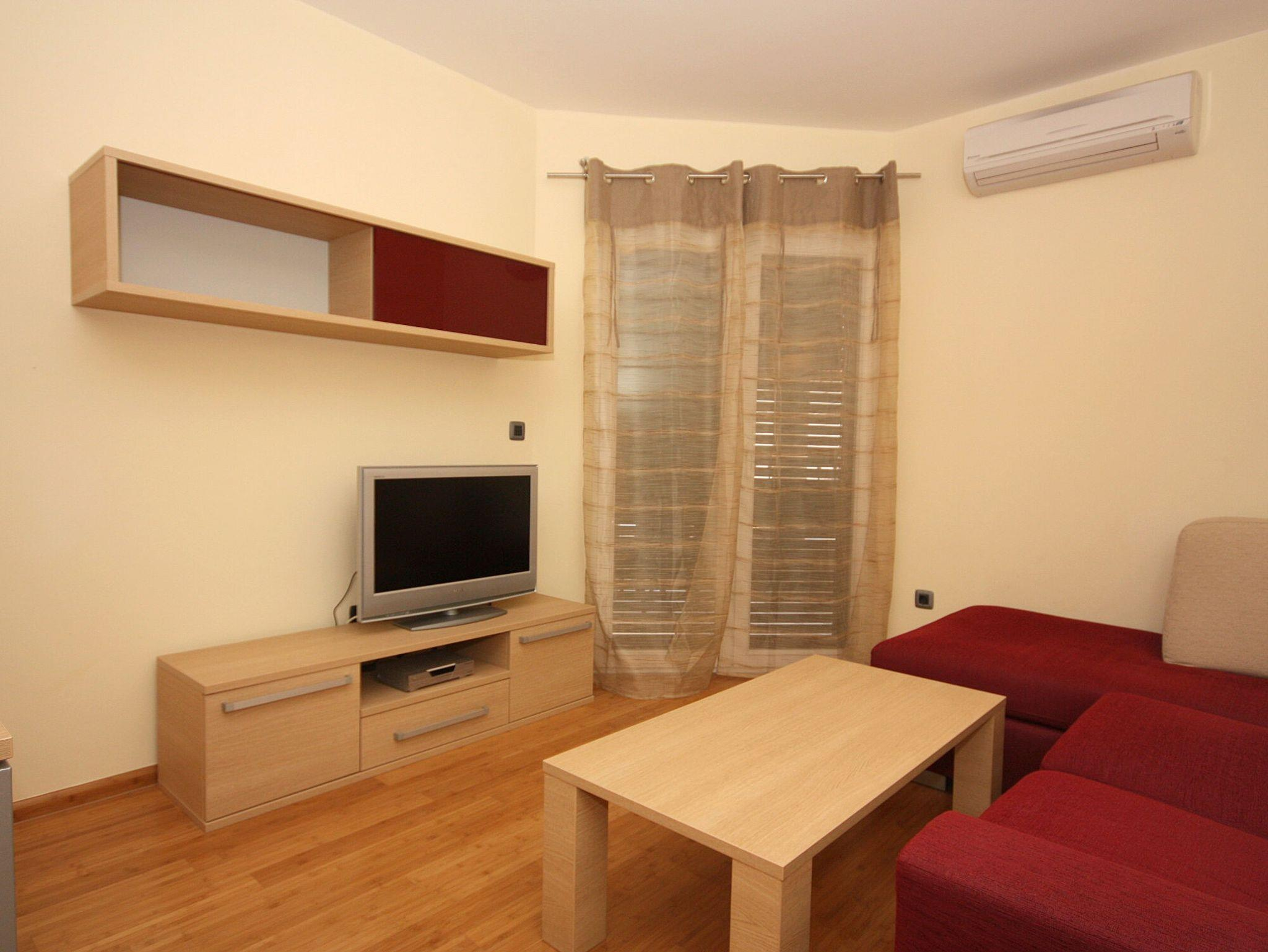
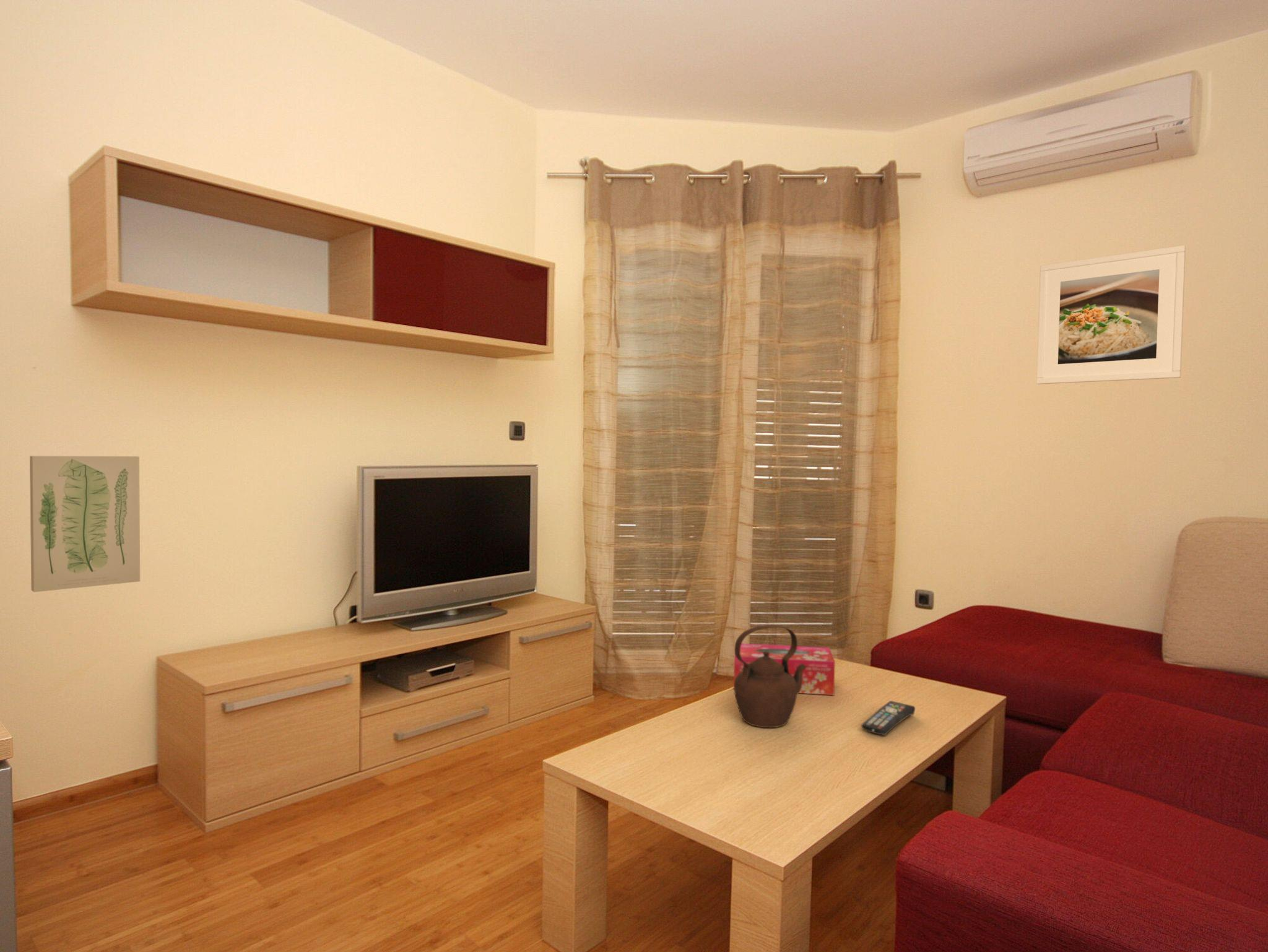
+ remote control (889, 717)
+ wall art (87, 521)
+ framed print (1106, 319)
+ teapot (773, 672)
+ tissue box (781, 664)
